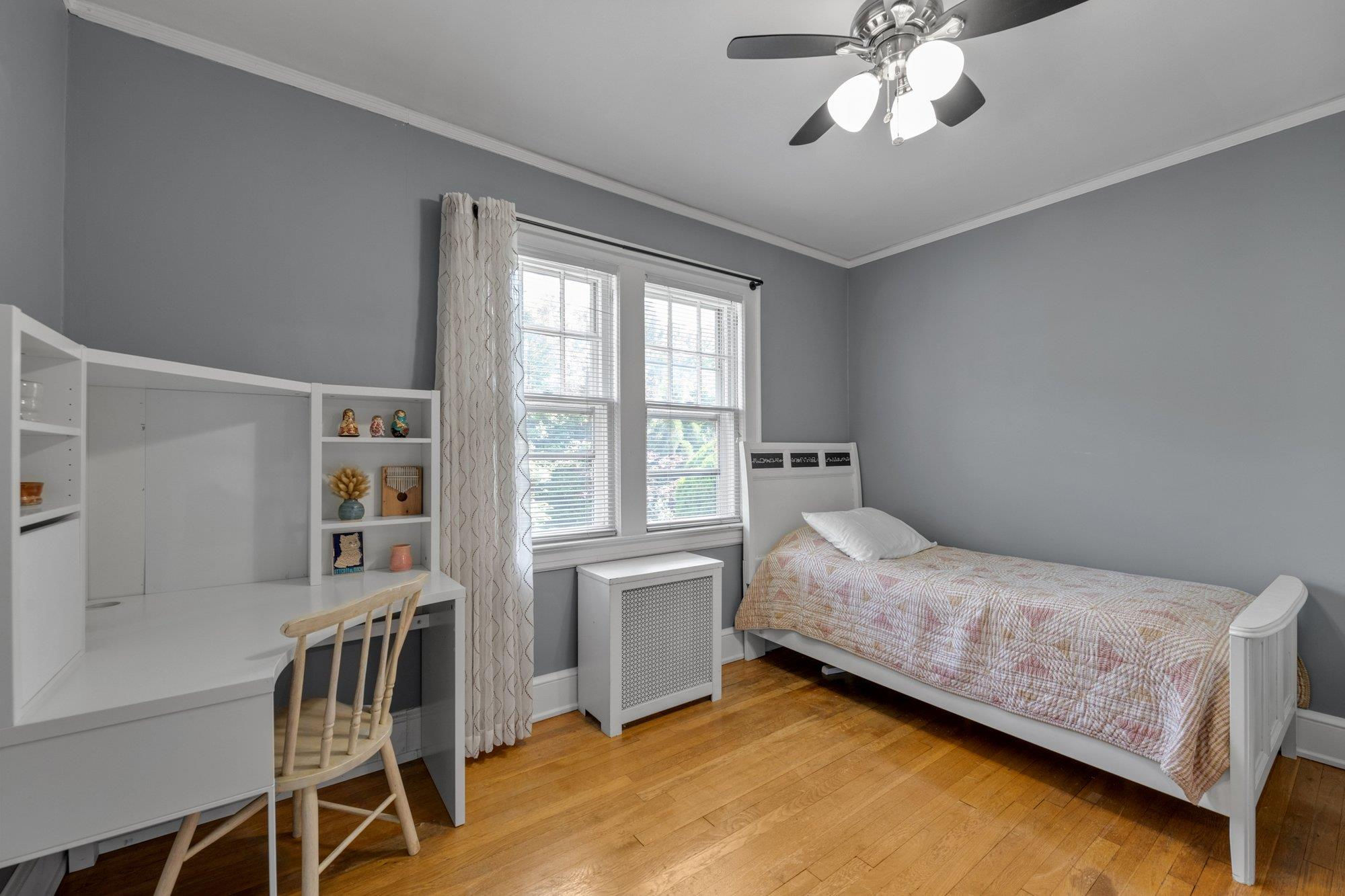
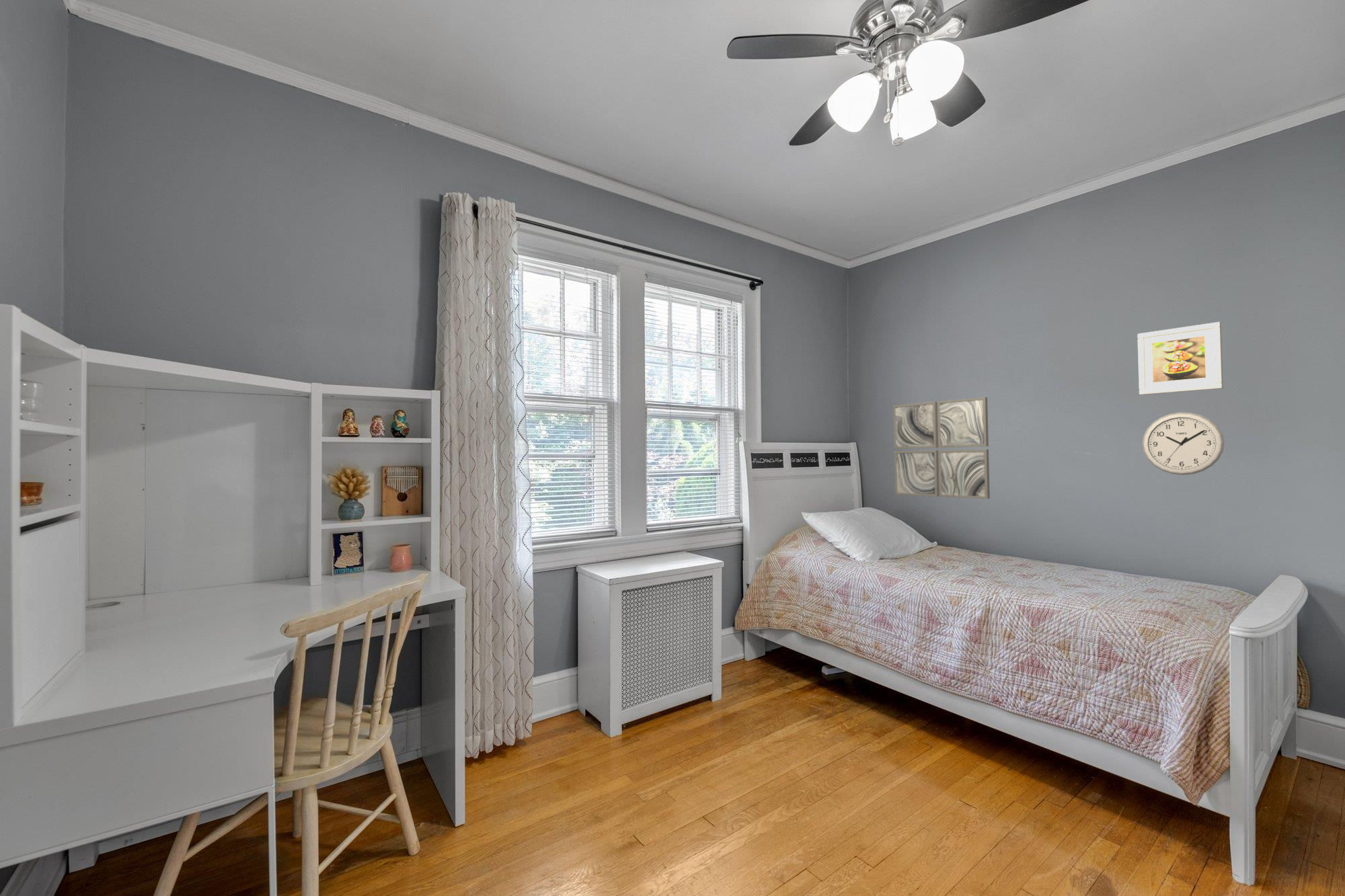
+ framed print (1178, 360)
+ wall clock (1181, 443)
+ wall art (937, 450)
